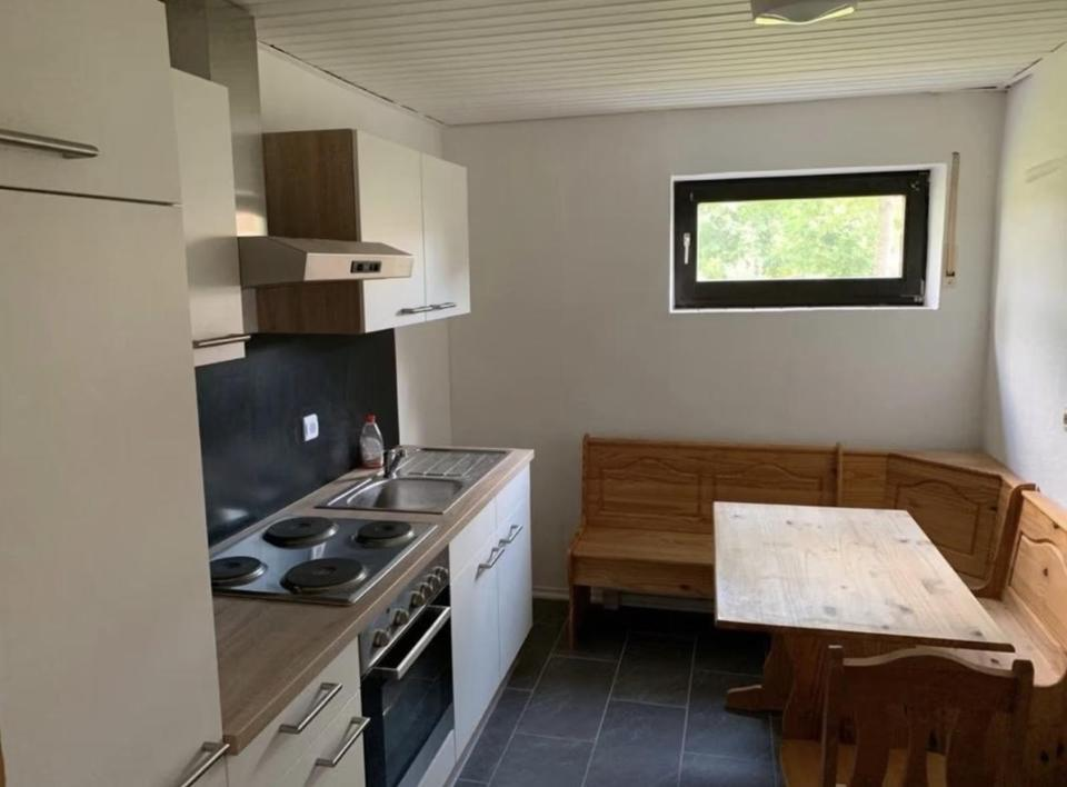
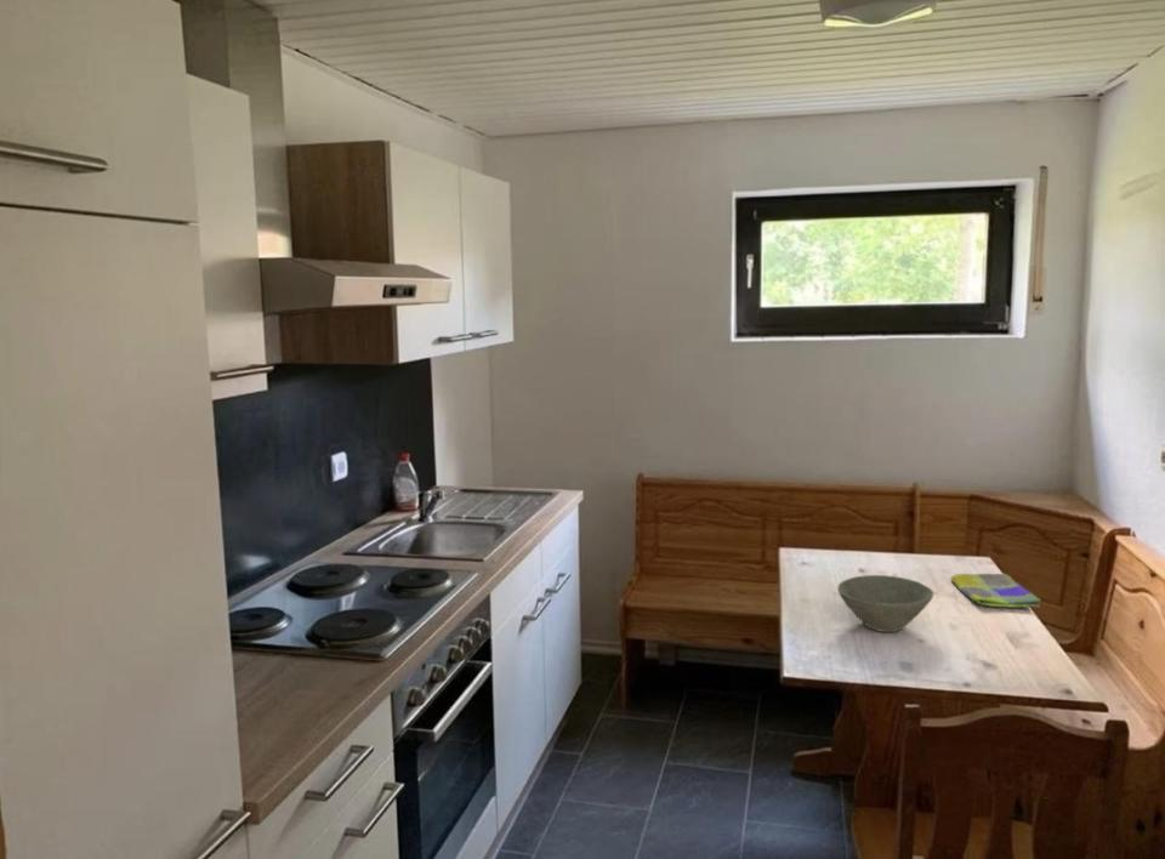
+ bowl (883, 607)
+ dish towel (993, 588)
